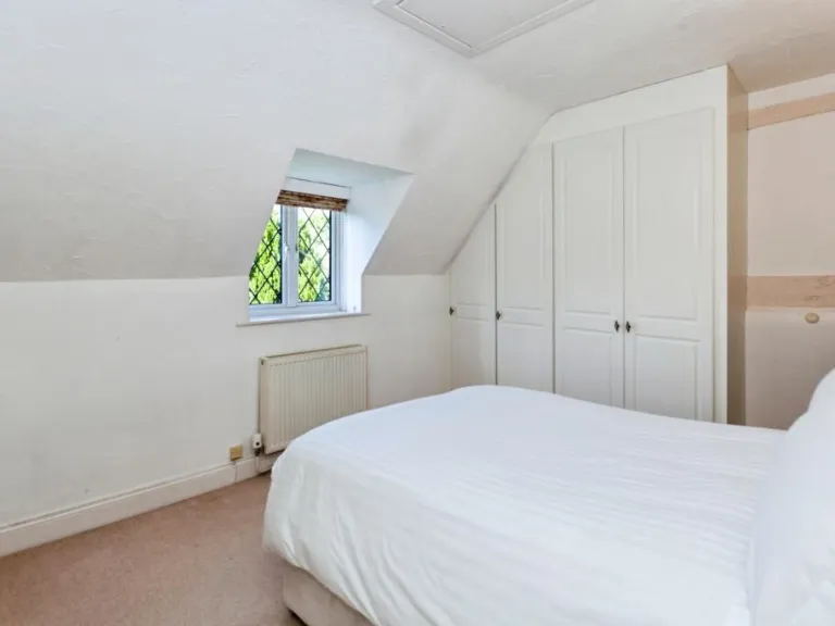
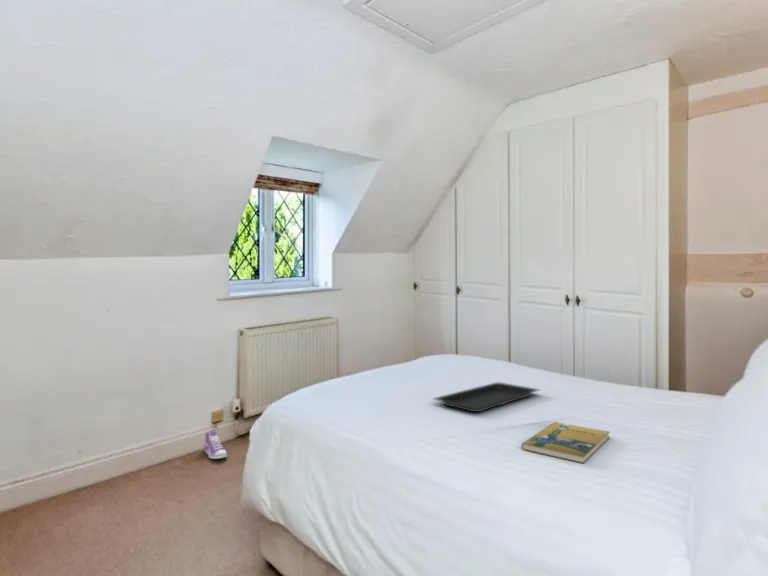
+ booklet (567, 440)
+ sneaker (214, 443)
+ serving tray (488, 396)
